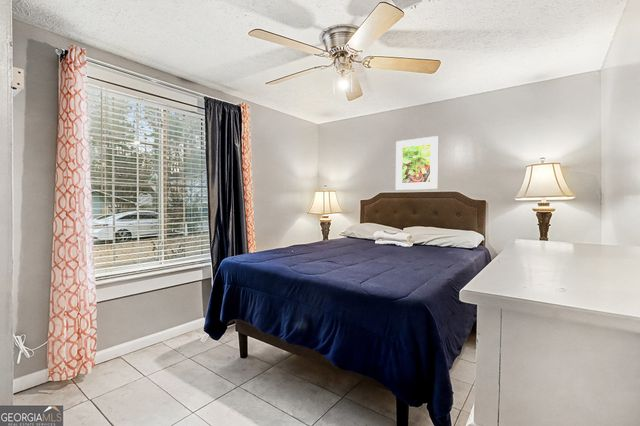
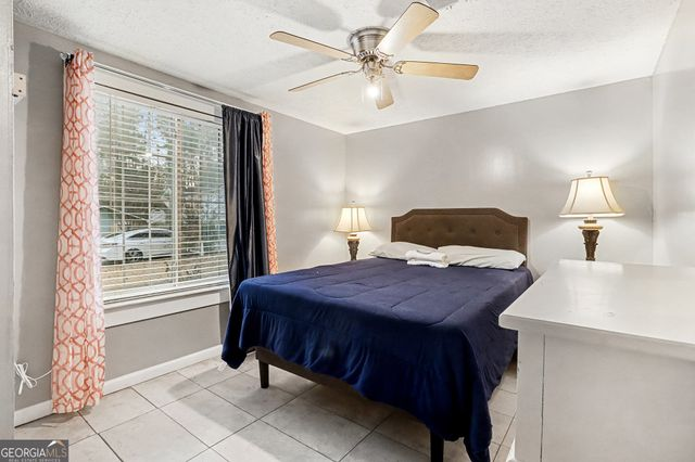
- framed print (416, 164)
